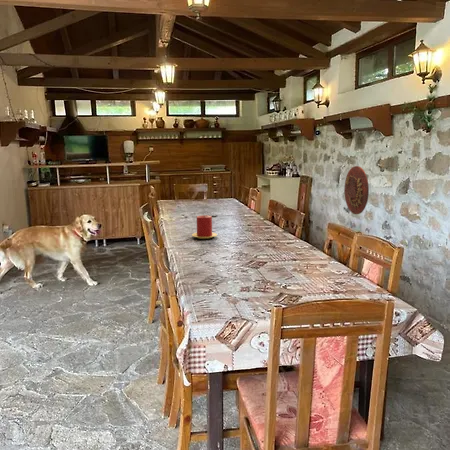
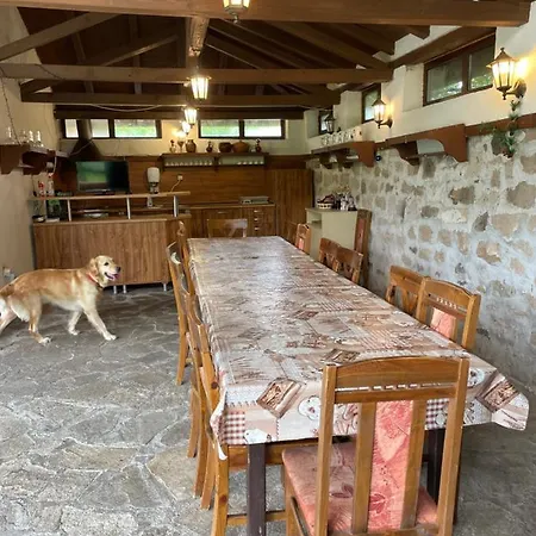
- candle (204, 226)
- decorative platter (354, 190)
